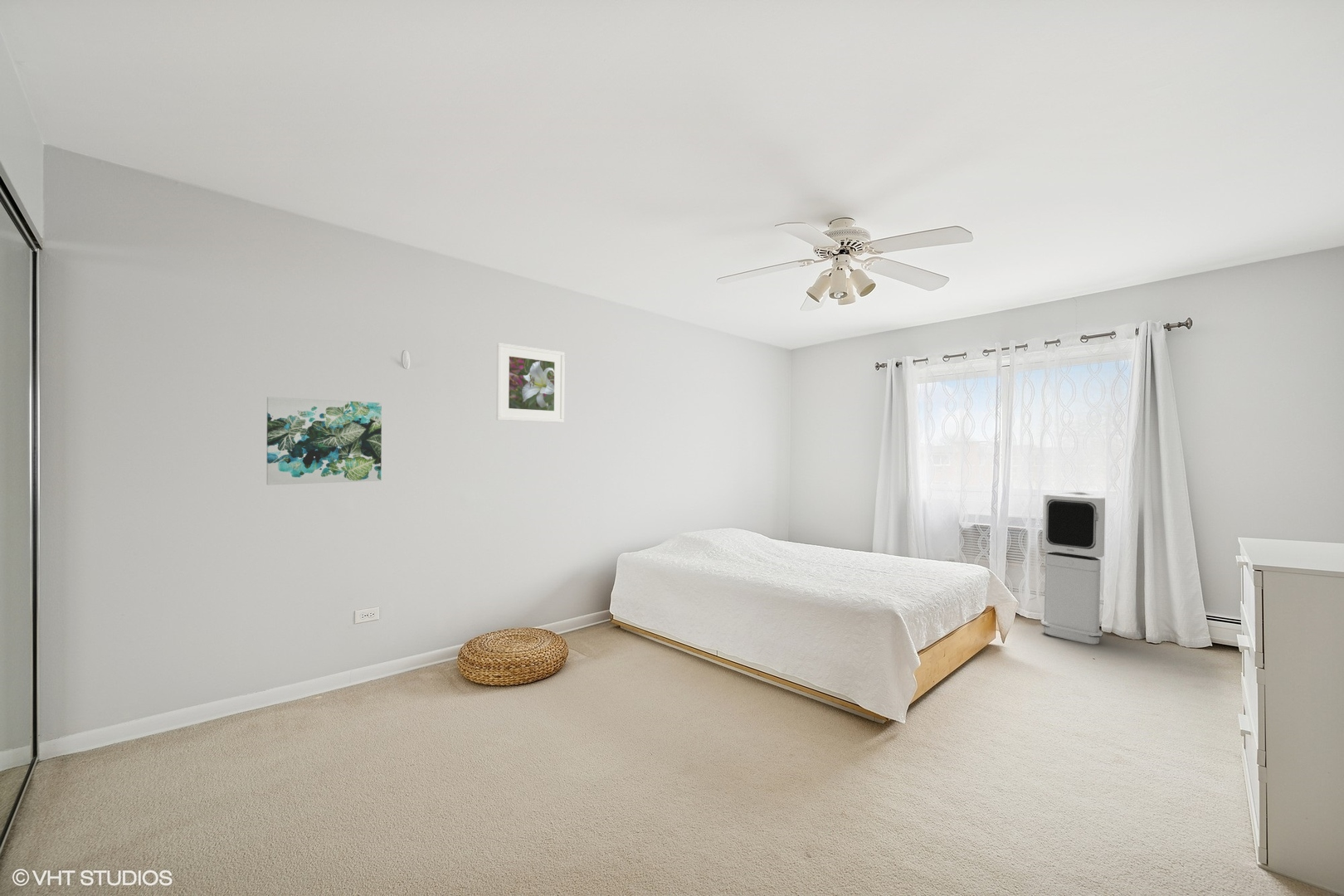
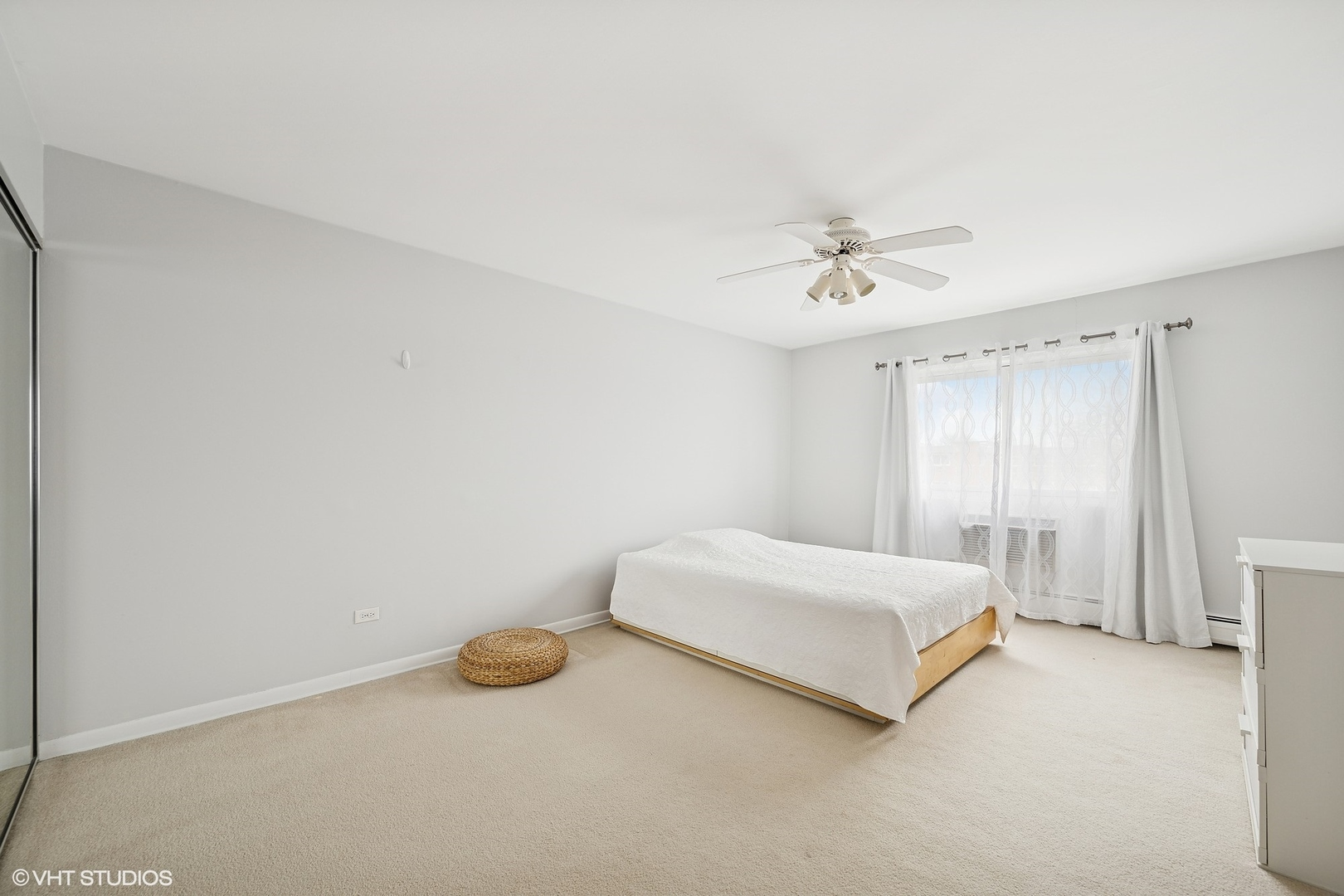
- wall art (327, 441)
- air purifier (1074, 563)
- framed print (532, 384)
